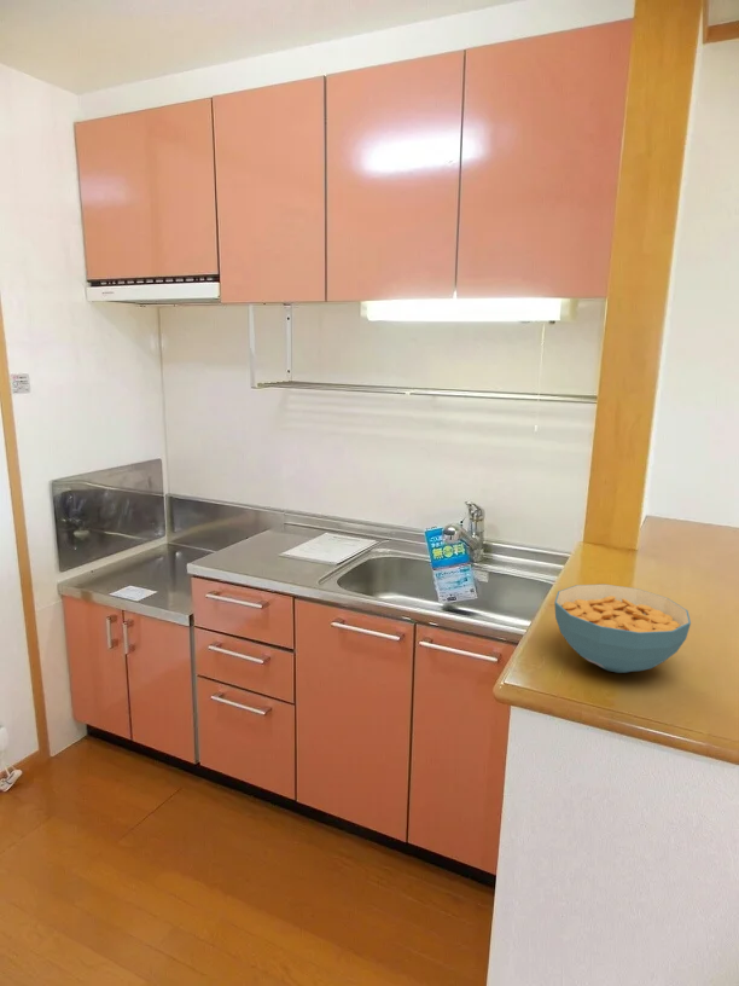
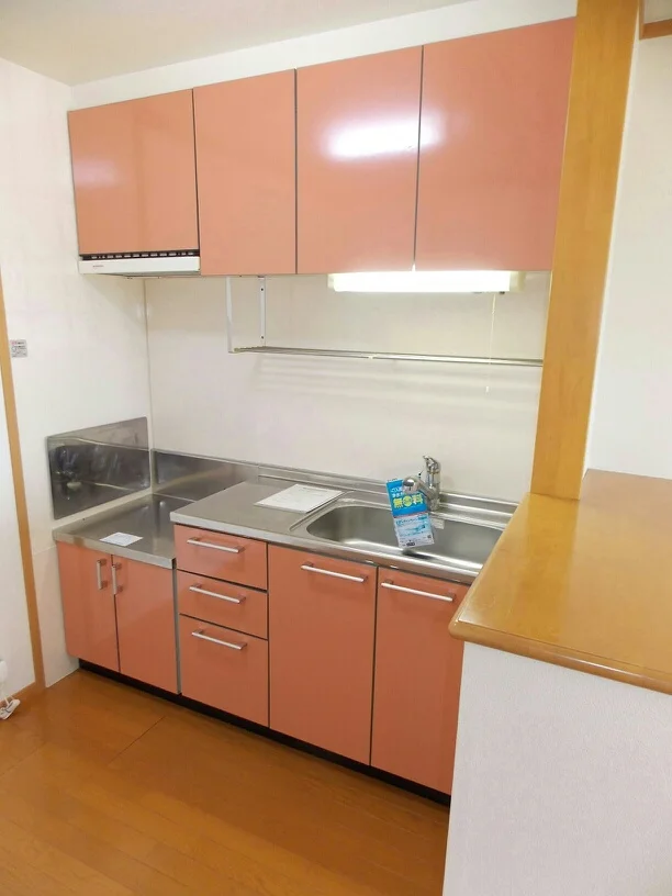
- cereal bowl (617, 634)
